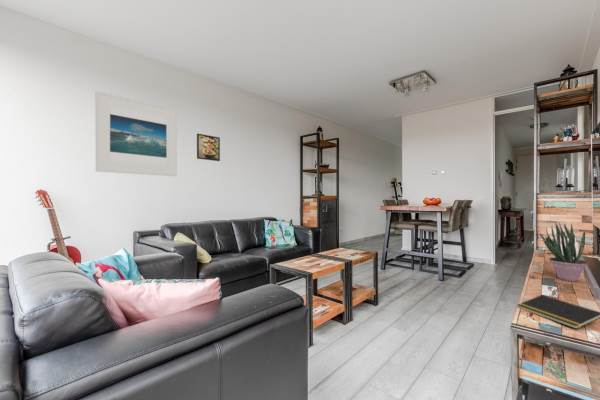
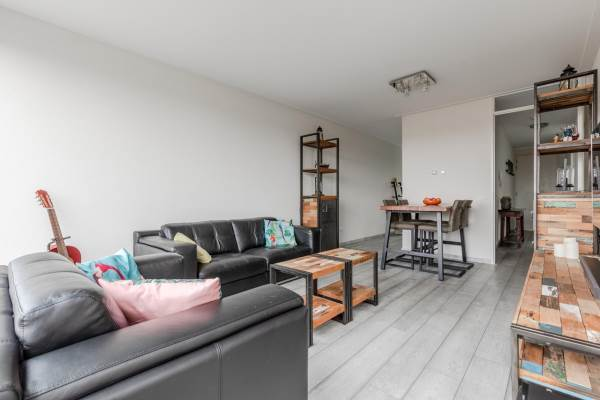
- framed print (139, 137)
- notepad (557, 310)
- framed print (208, 147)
- potted plant (563, 250)
